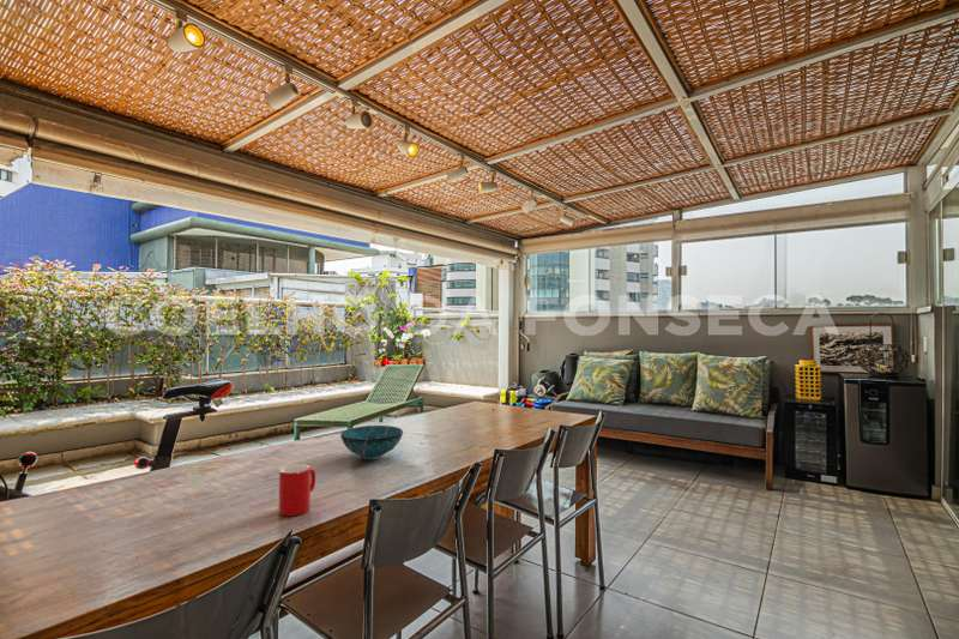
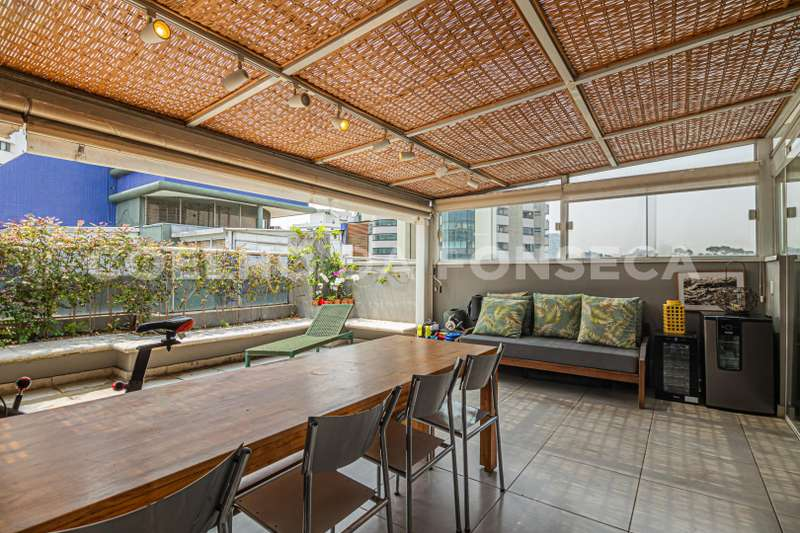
- decorative bowl (372, 444)
- cup (300, 487)
